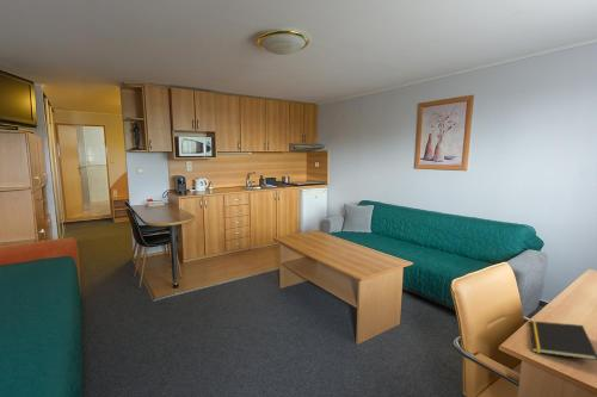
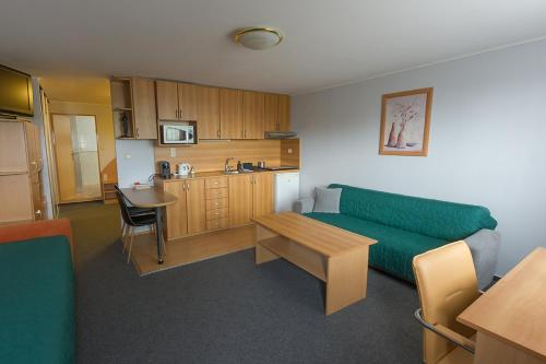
- notepad (559, 337)
